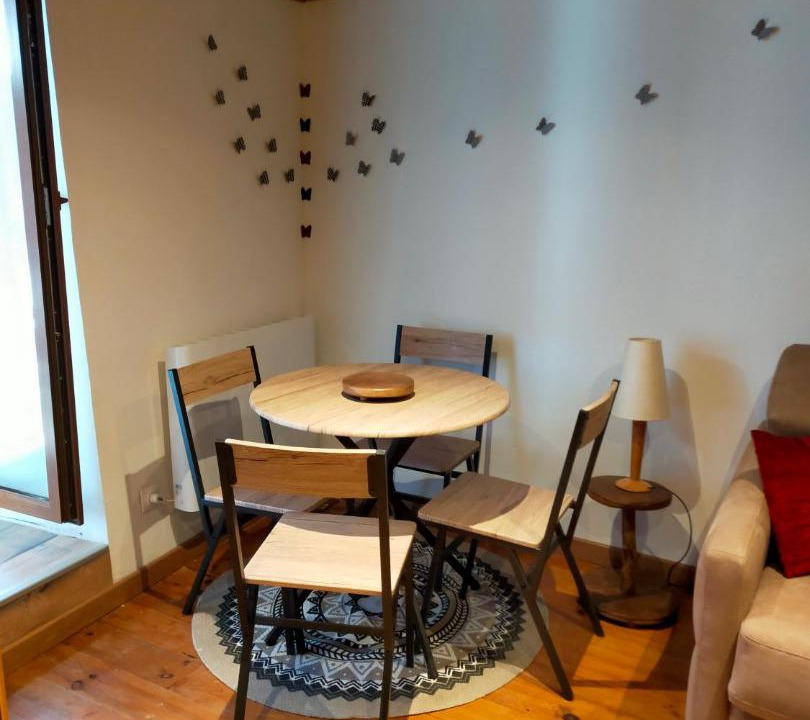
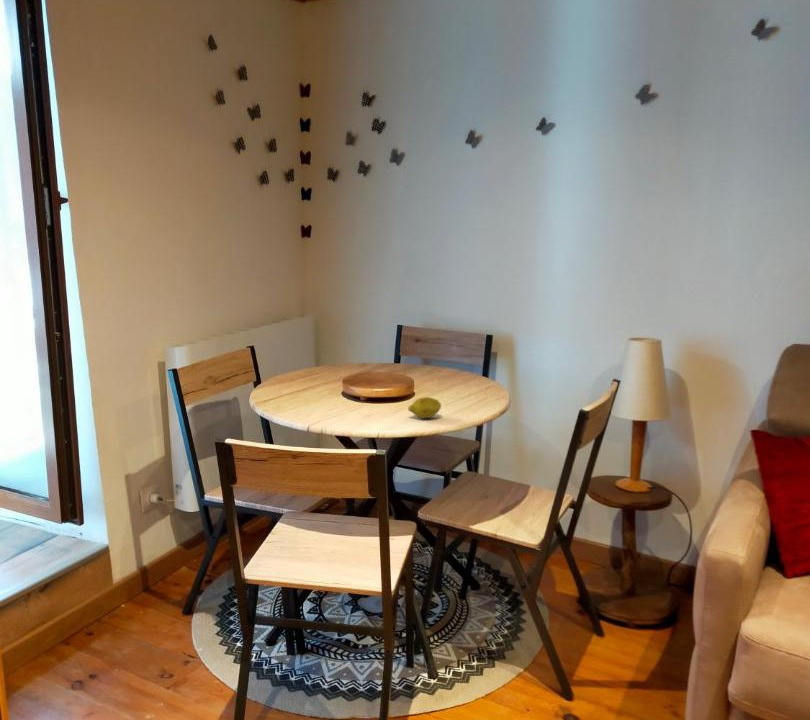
+ fruit (424, 407)
